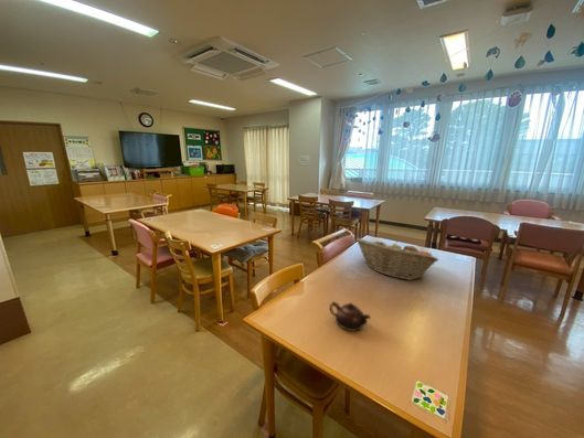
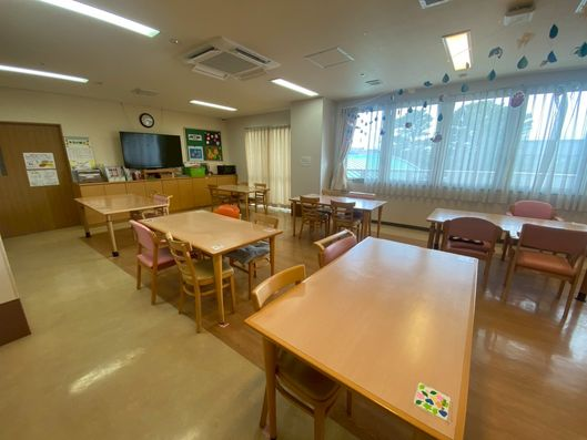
- teapot (349, 312)
- fruit basket (393, 254)
